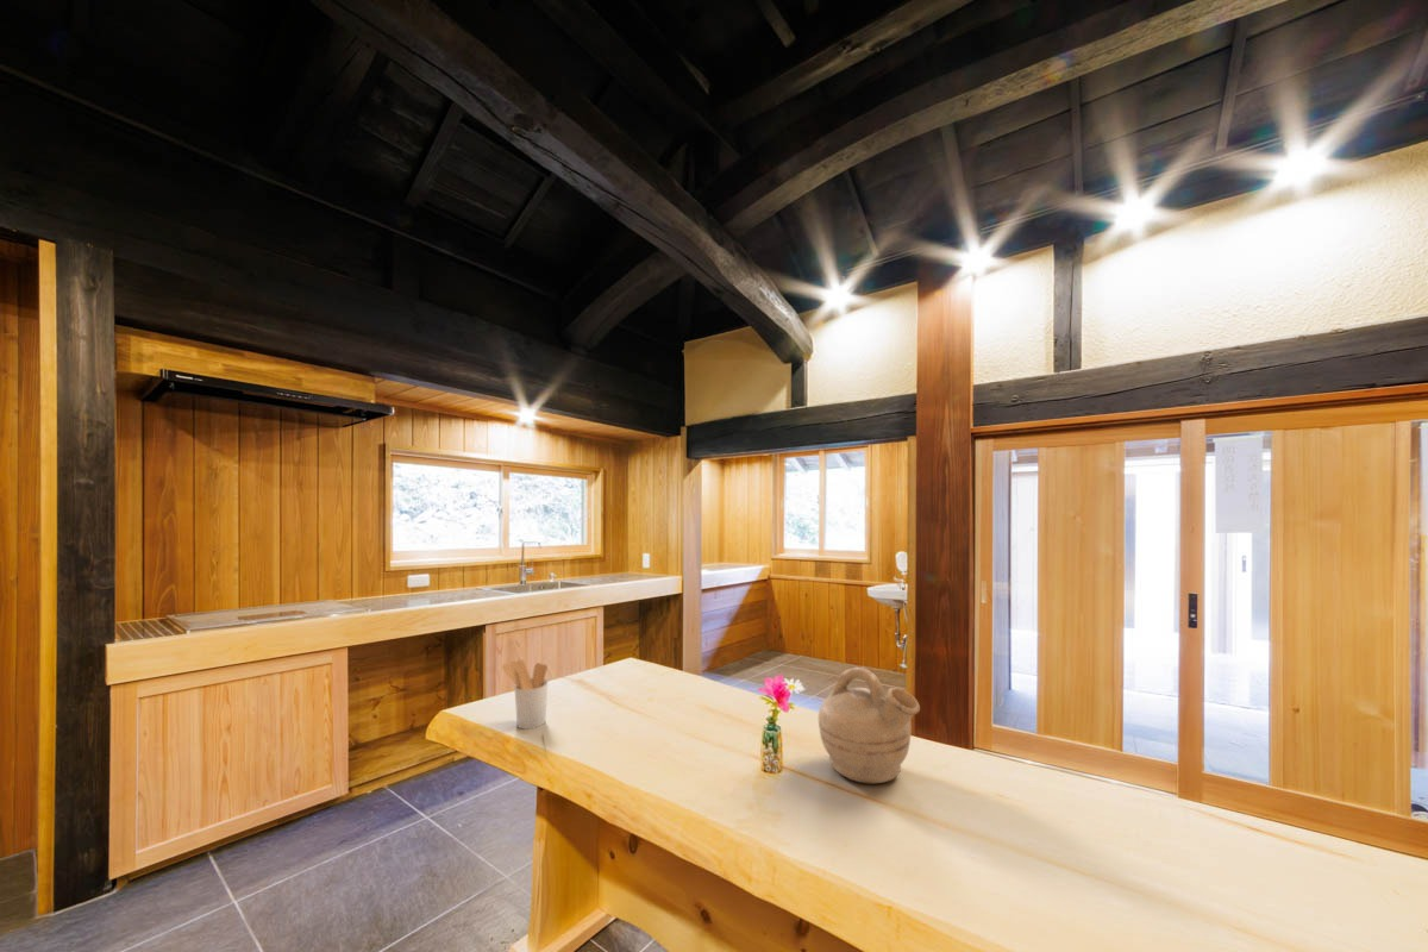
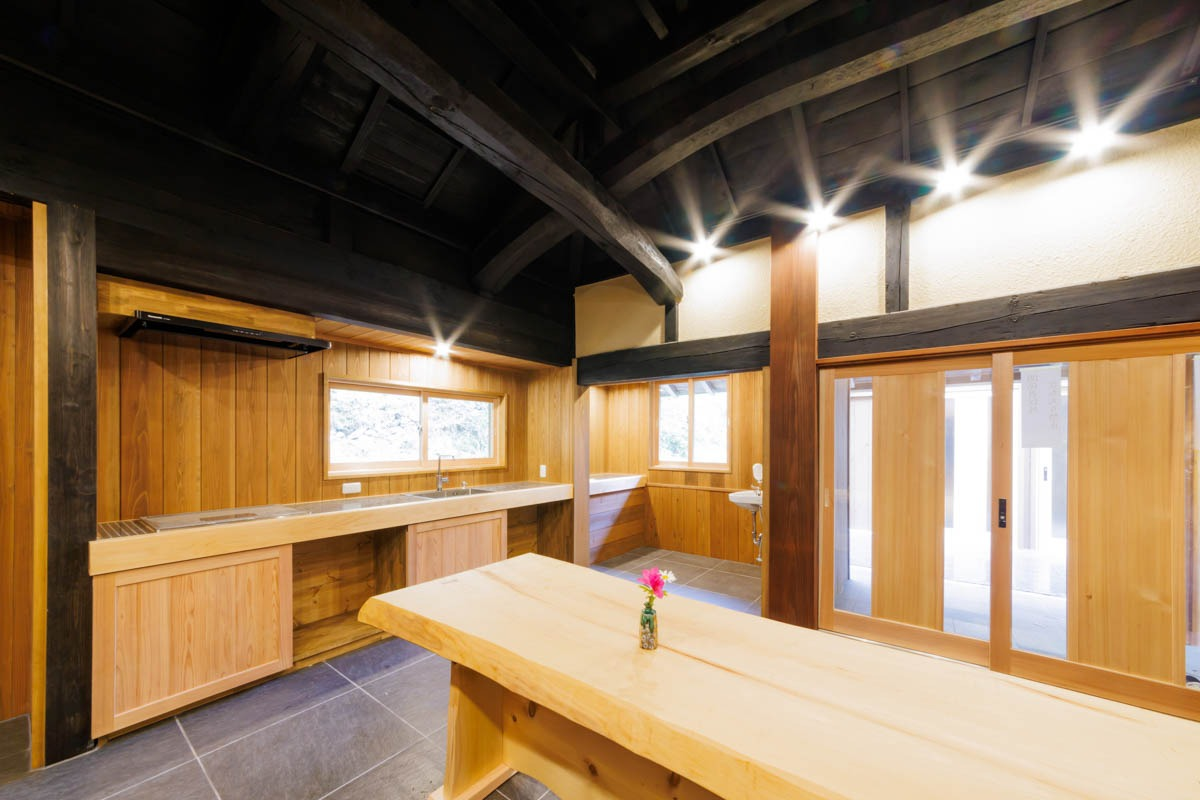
- utensil holder (525, 691)
- teapot (866, 720)
